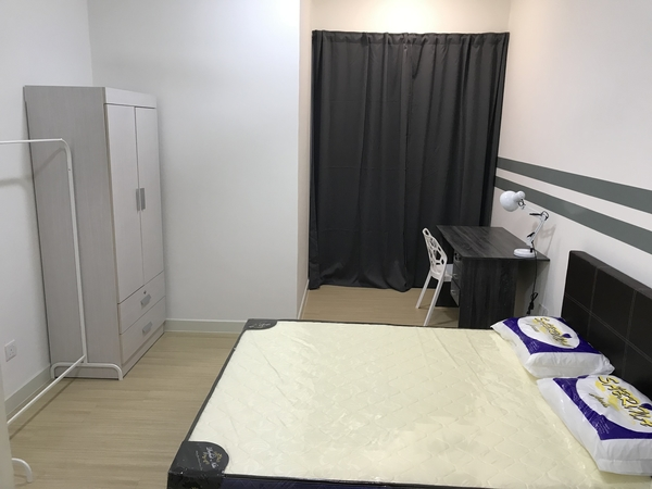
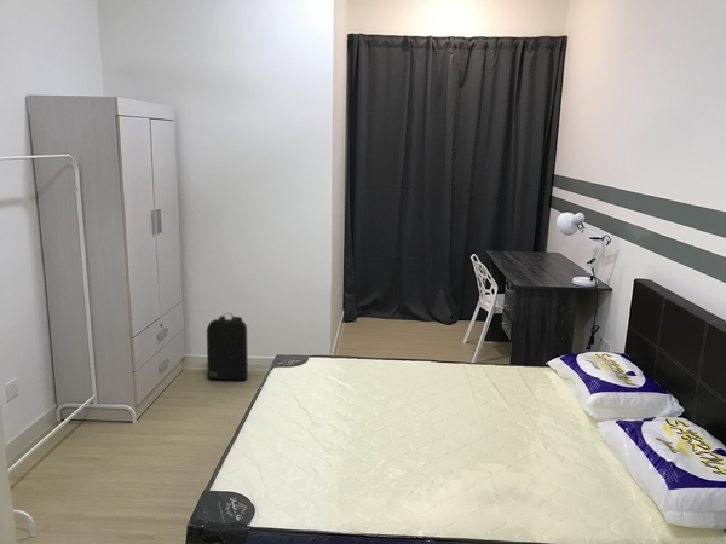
+ backpack (229, 345)
